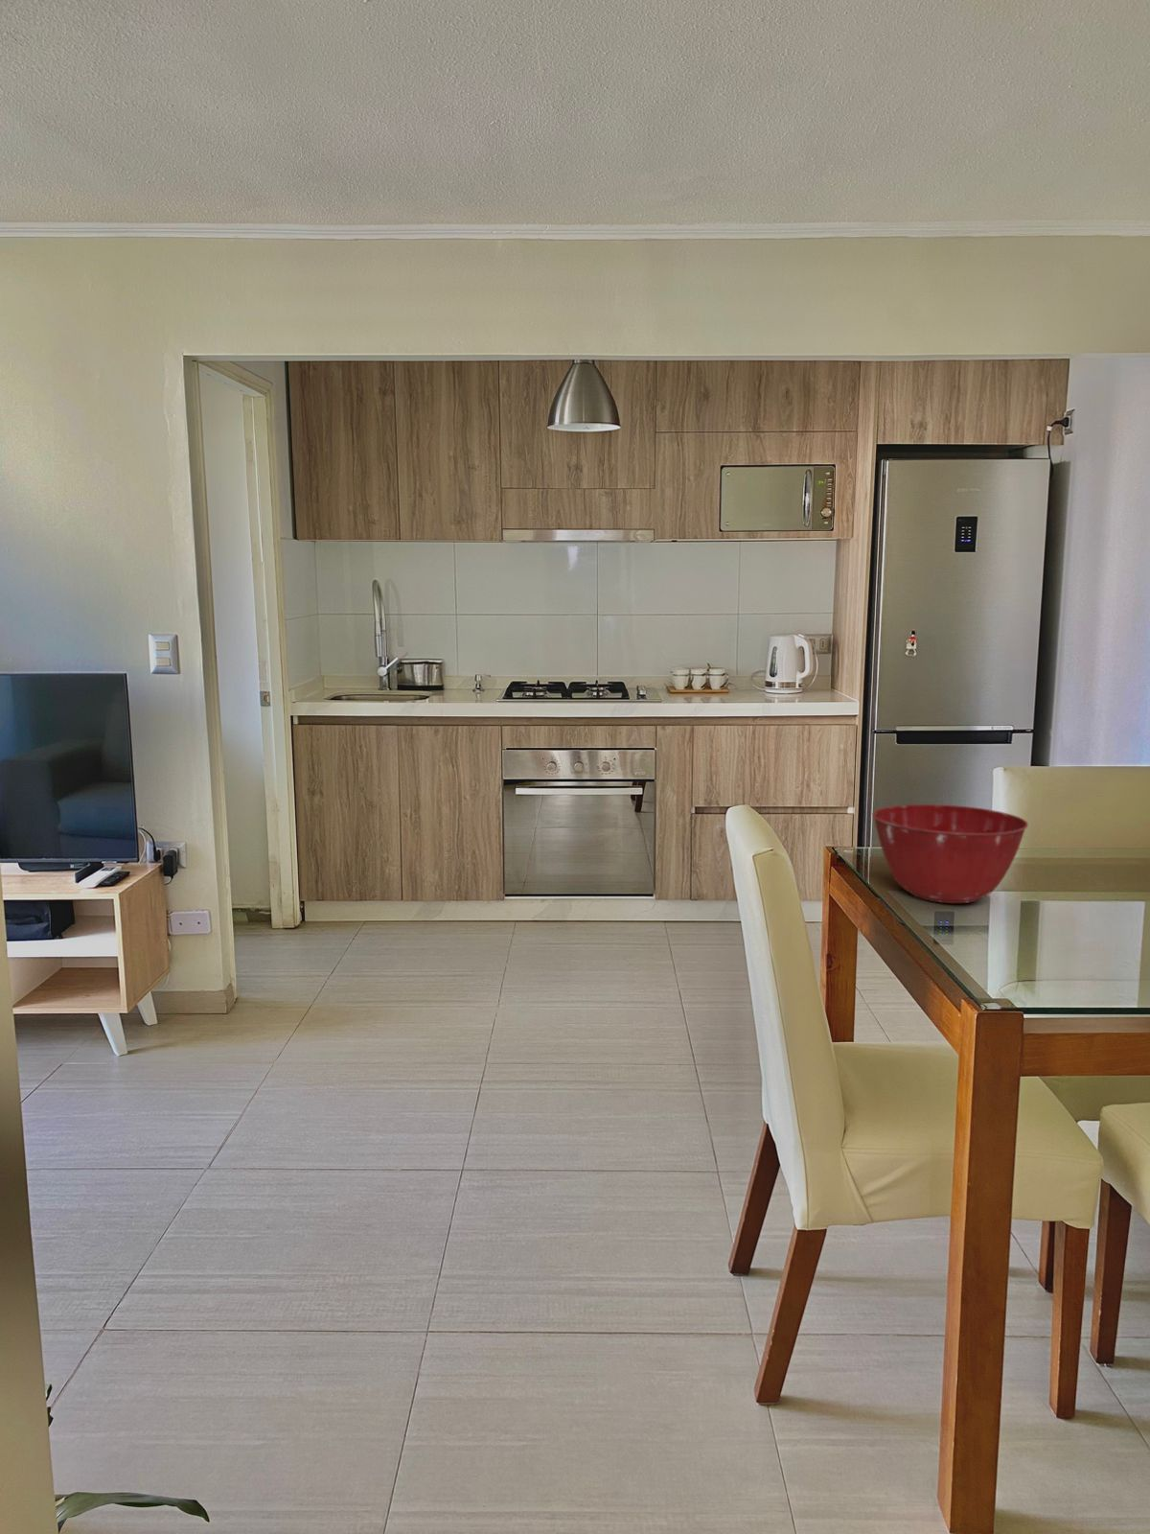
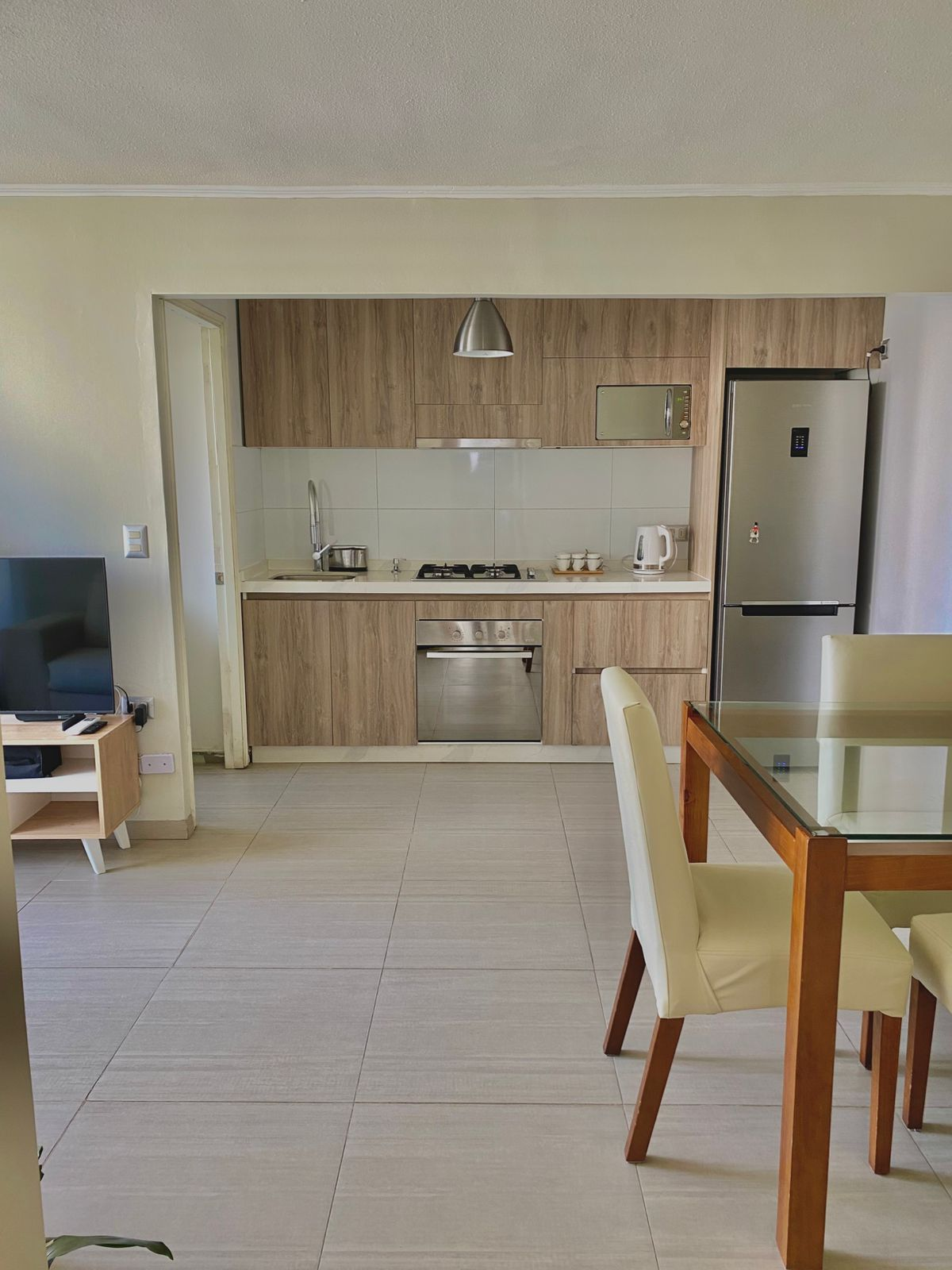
- mixing bowl (947, 855)
